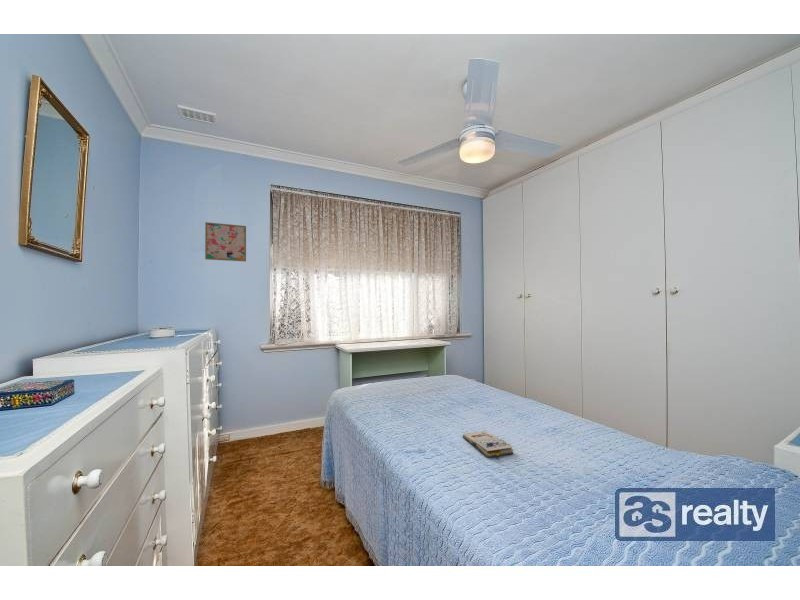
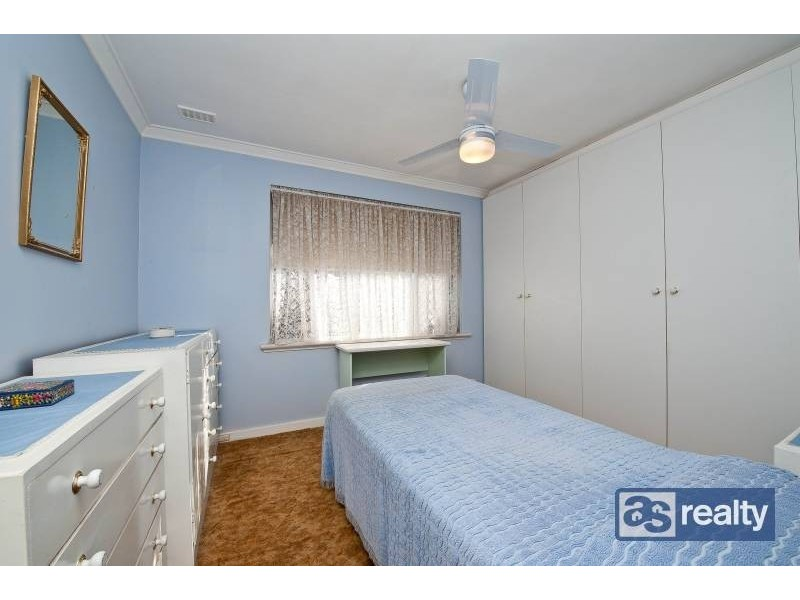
- wall art (226, 242)
- paperback book (489, 442)
